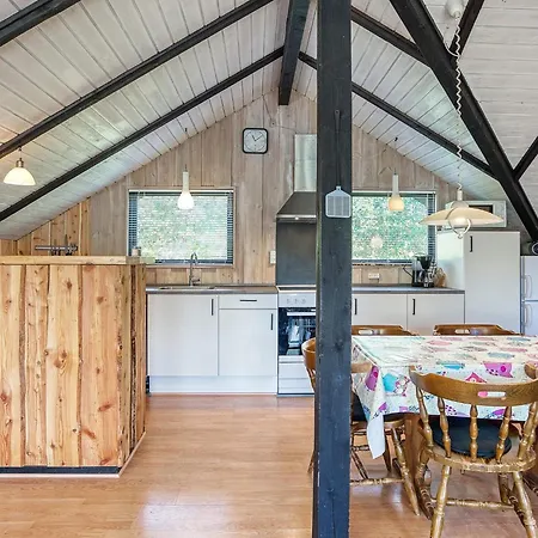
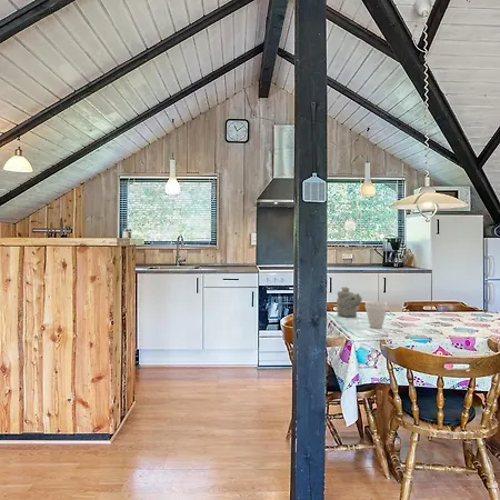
+ cup (376, 314)
+ teapot (349, 301)
